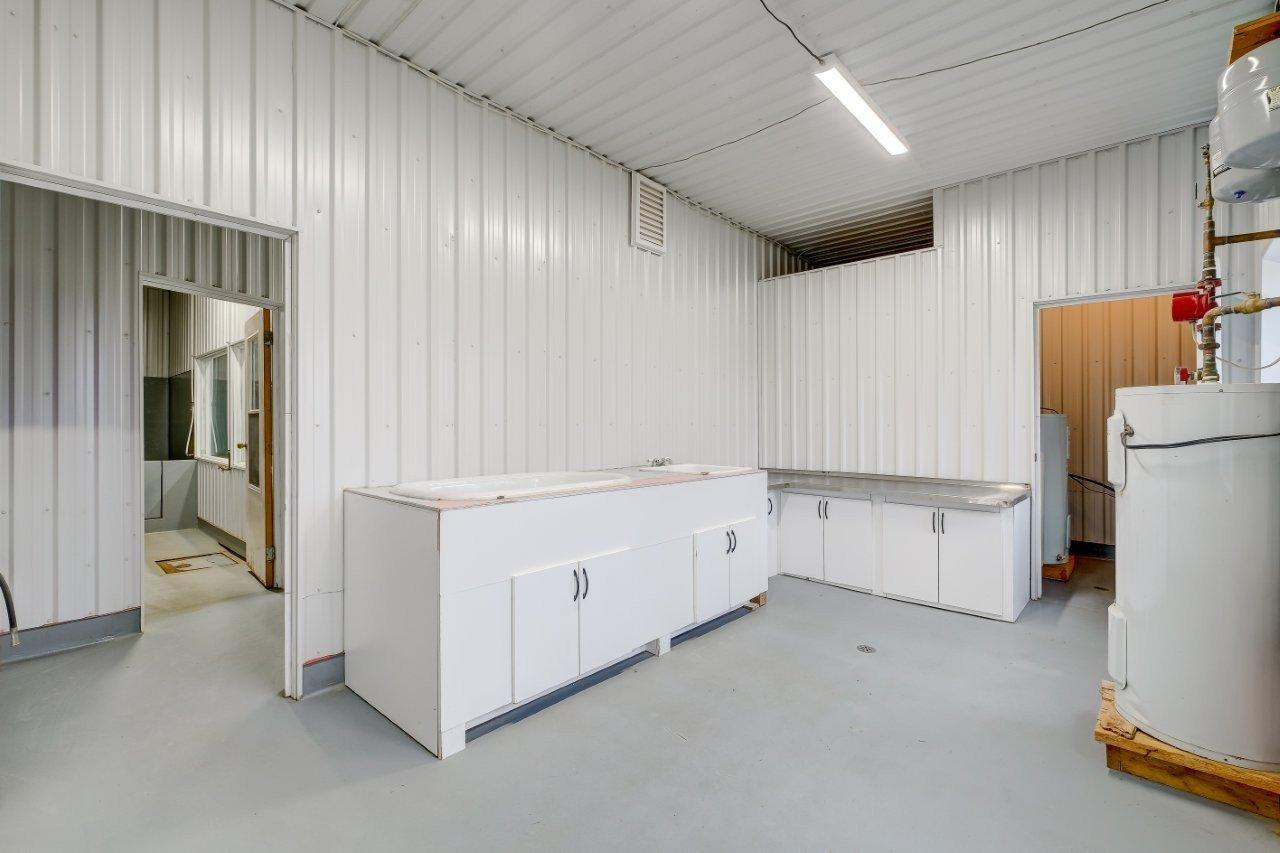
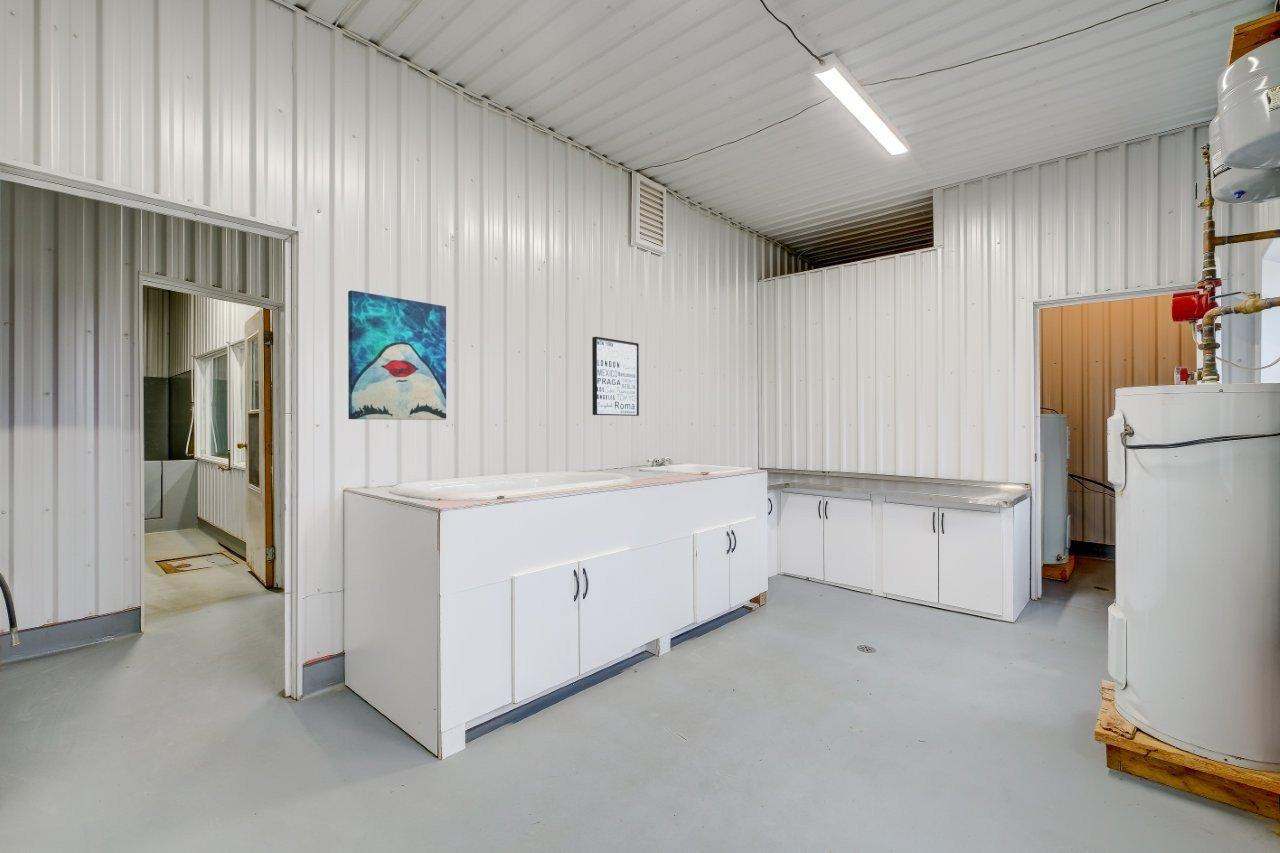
+ wall art (400, 359)
+ wall art (616, 377)
